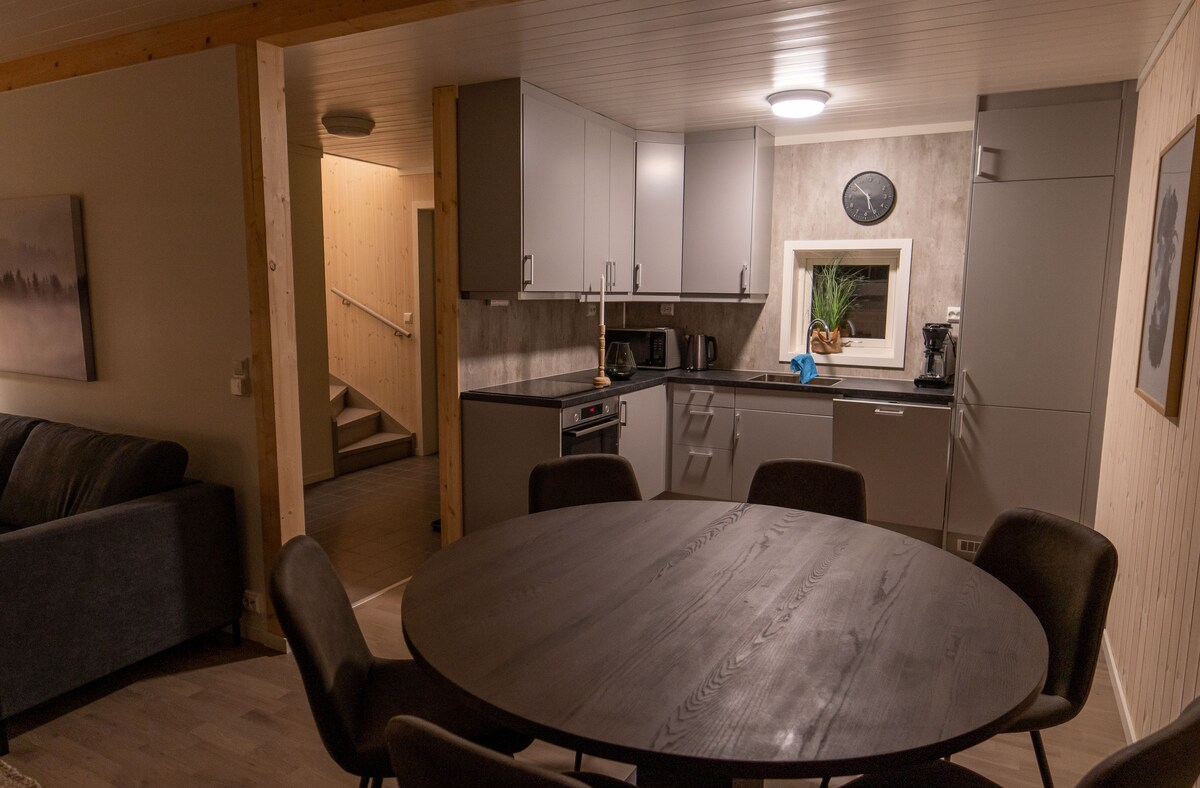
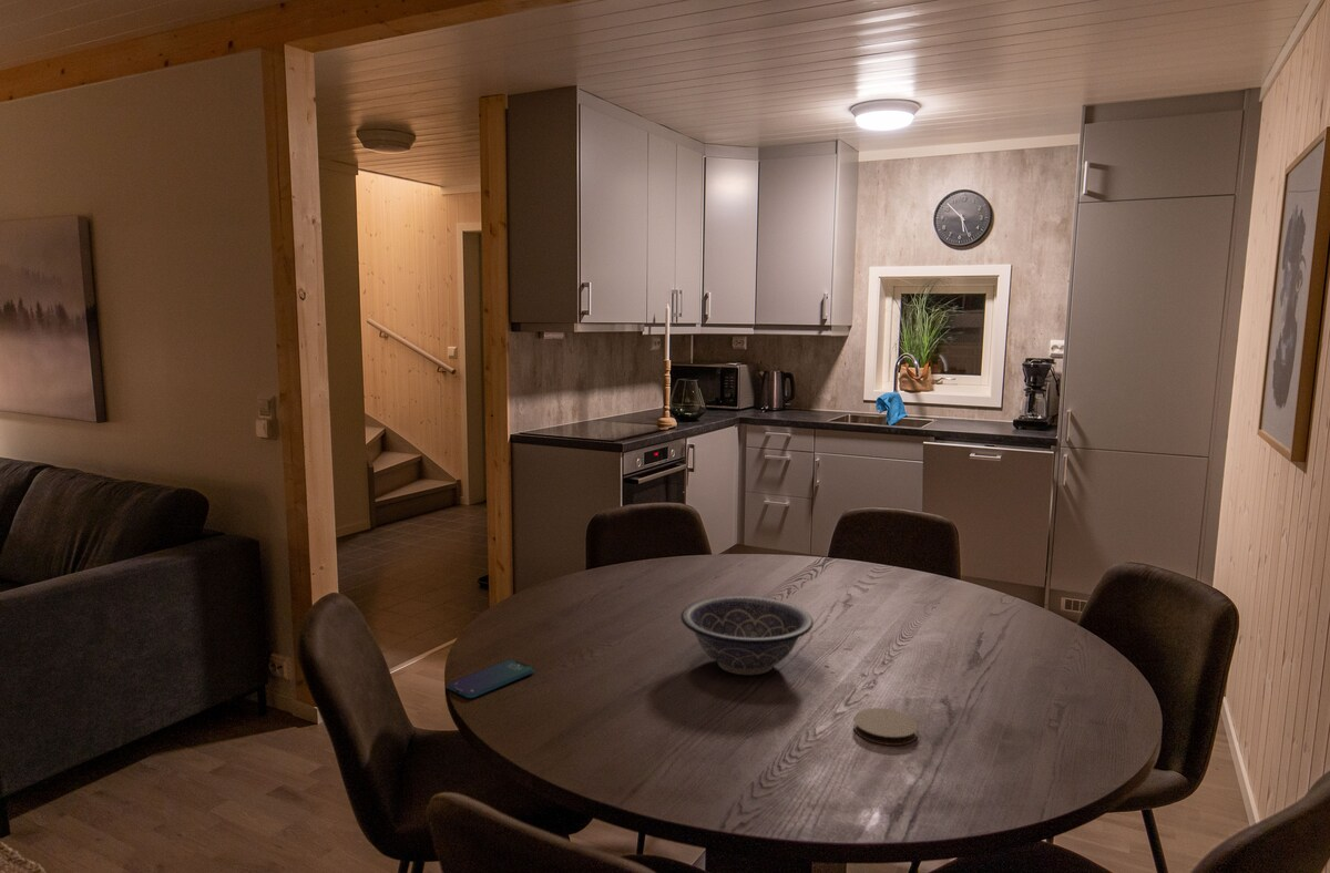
+ coaster (884, 726)
+ decorative bowl (746, 639)
+ smartphone (491, 677)
